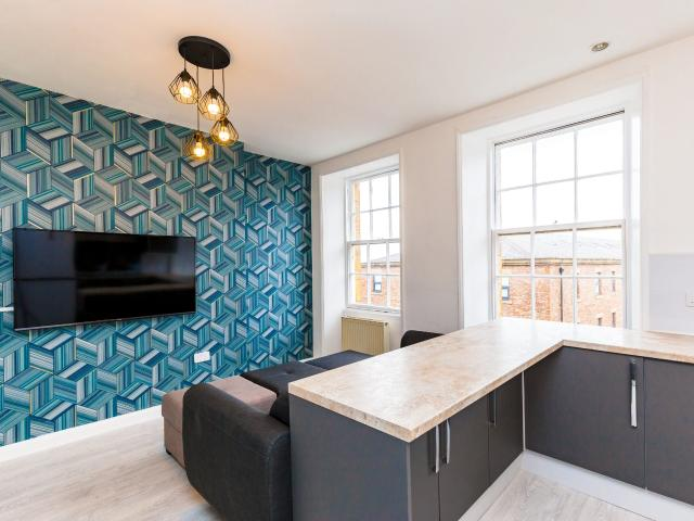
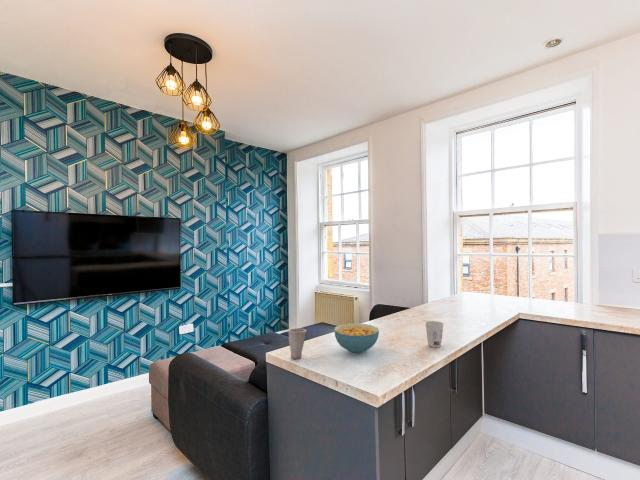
+ cereal bowl (356, 340)
+ cup (297, 343)
+ cup (434, 334)
